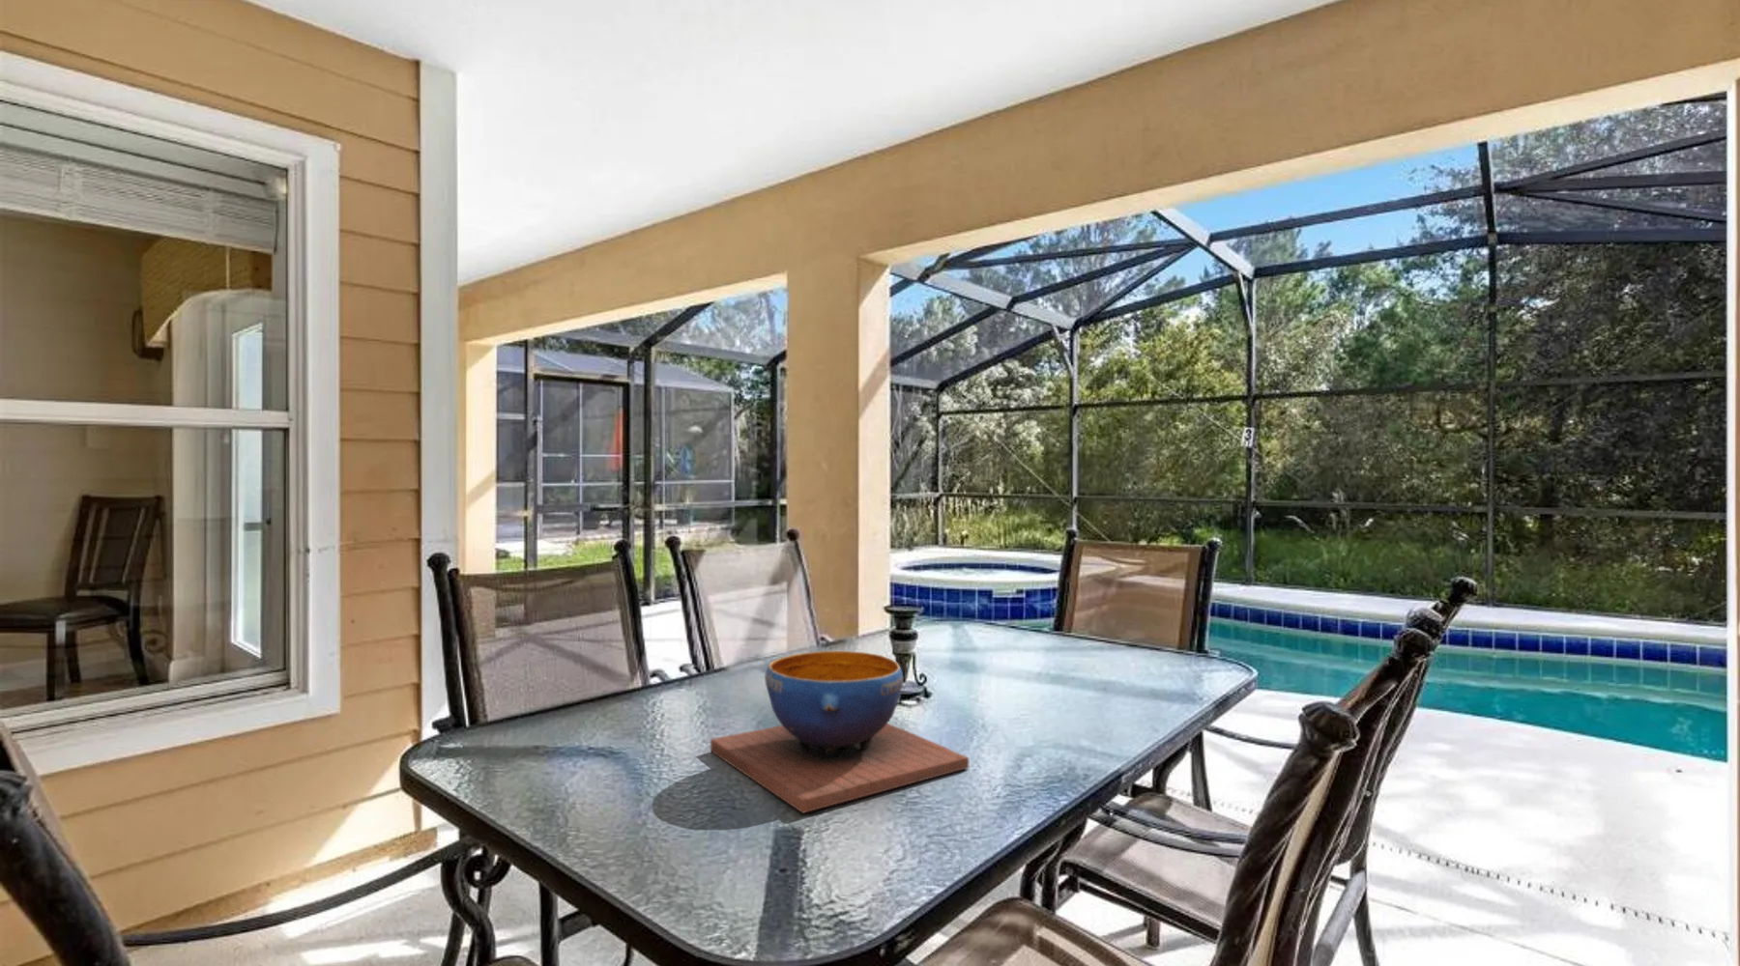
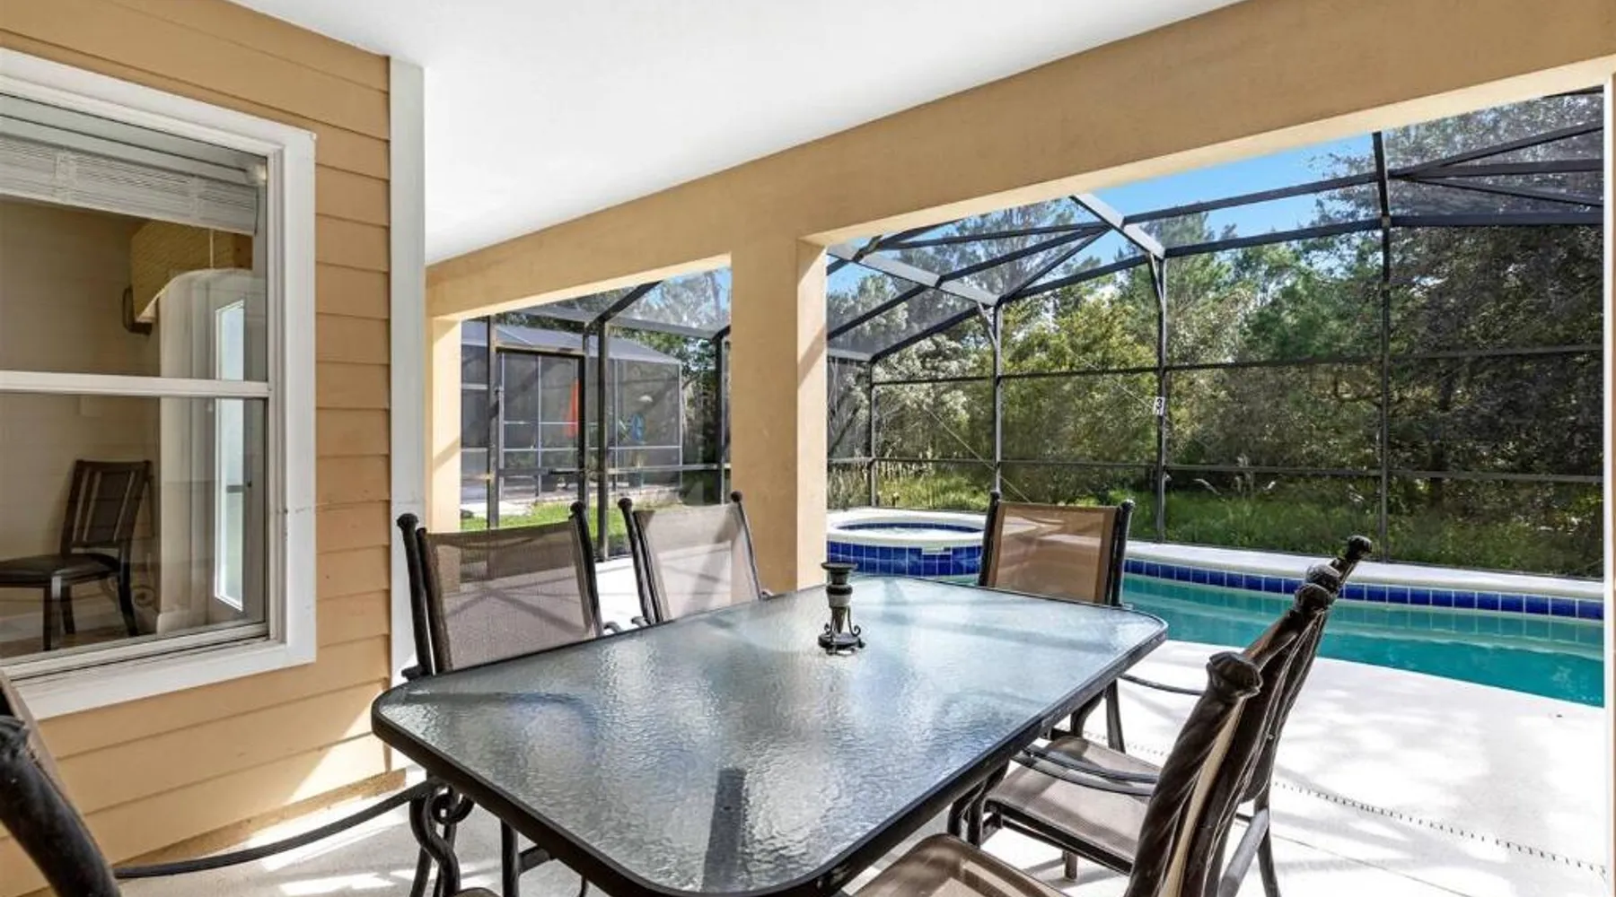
- decorative bowl (835, 711)
